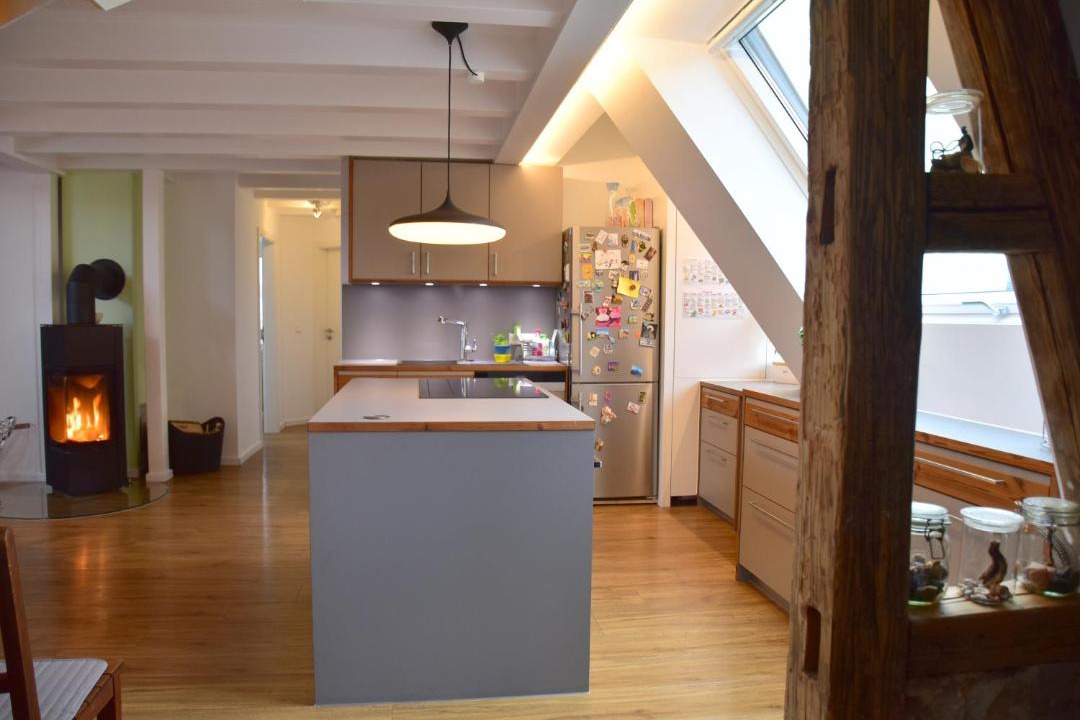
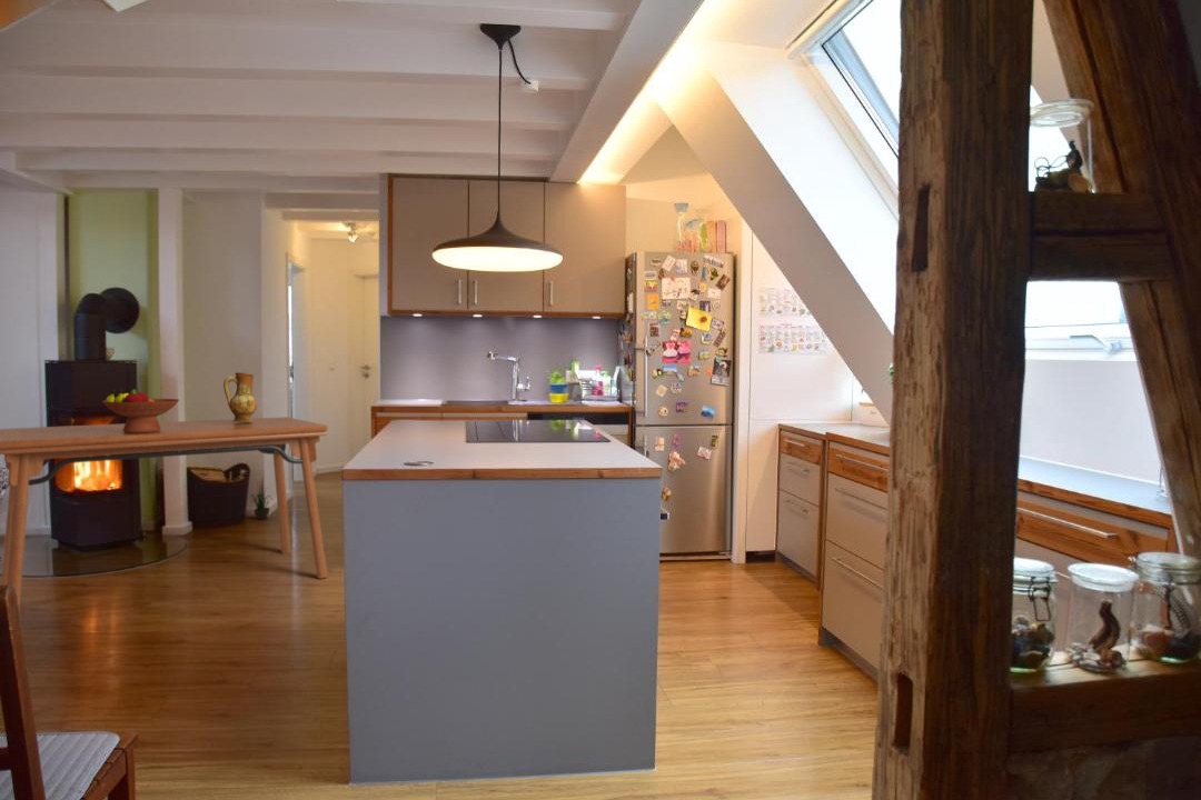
+ potted plant (259, 494)
+ dining table (169, 456)
+ fruit bowl (141, 409)
+ ceramic jug (240, 397)
